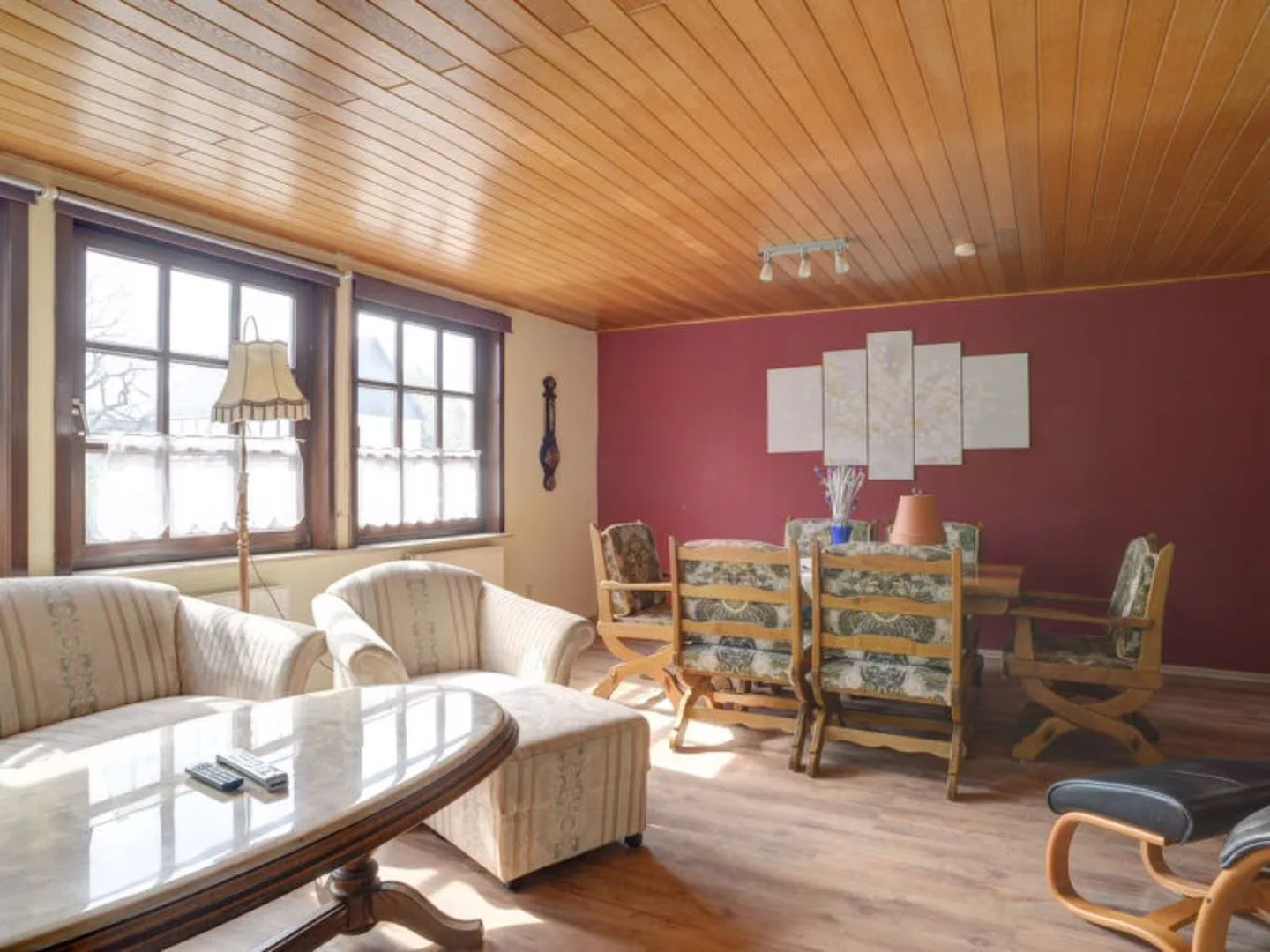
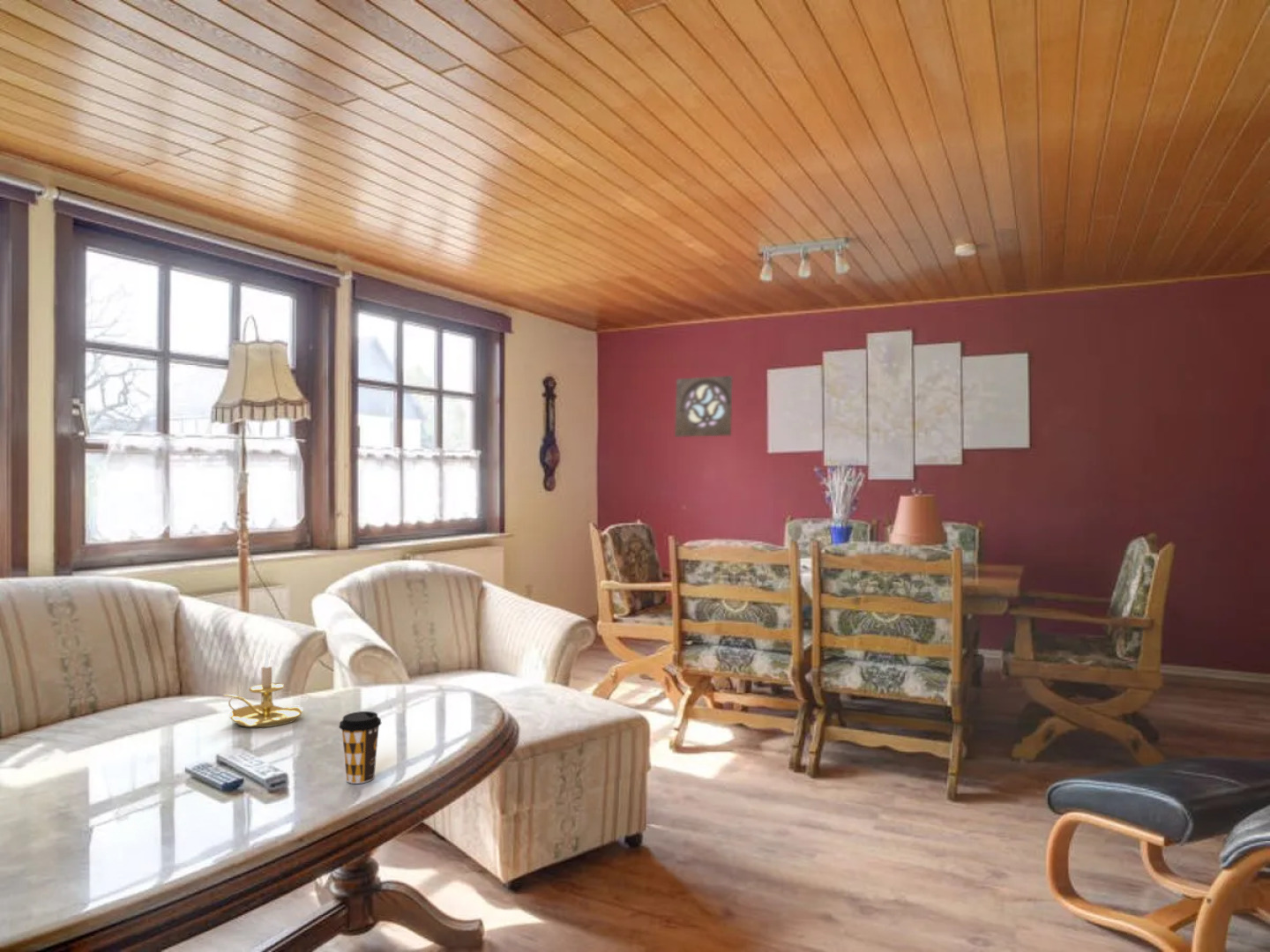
+ coffee cup (360, 747)
+ candle holder (262, 683)
+ wall ornament (703, 406)
